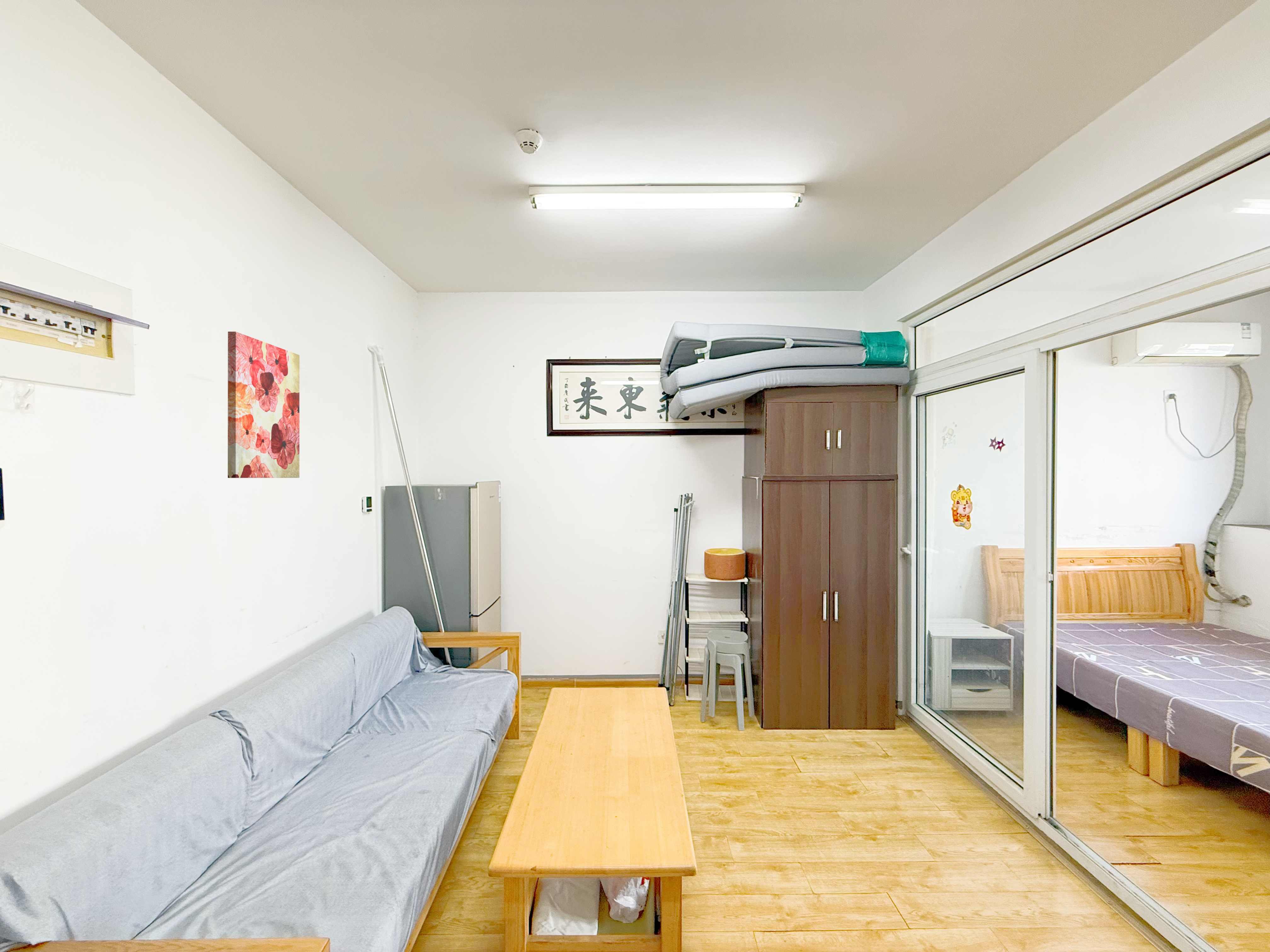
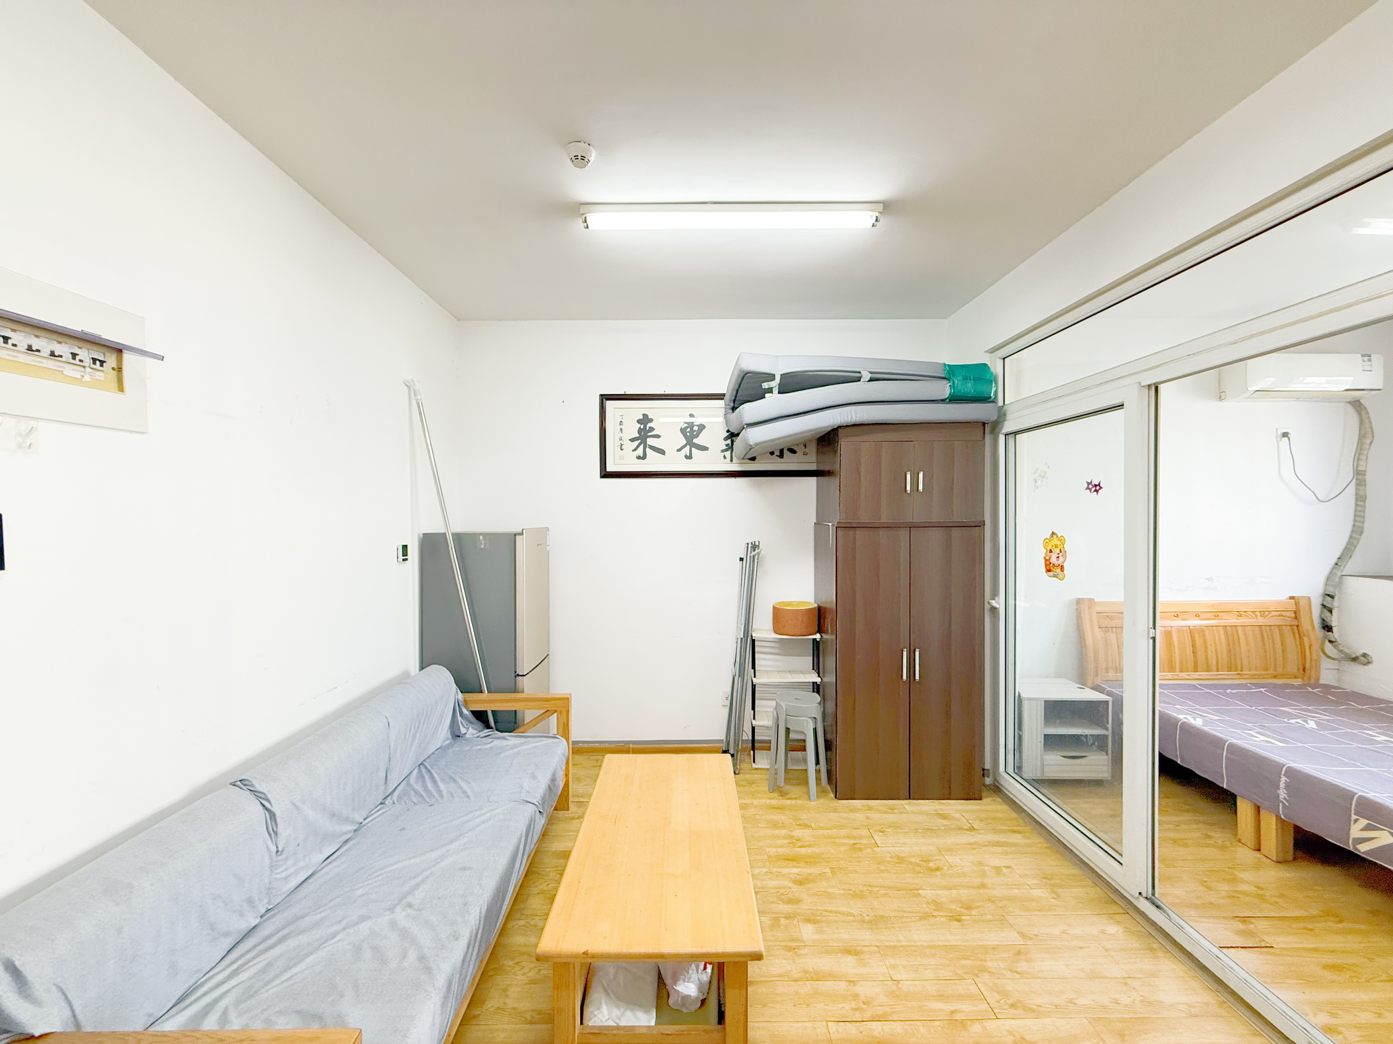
- wall art (266, 411)
